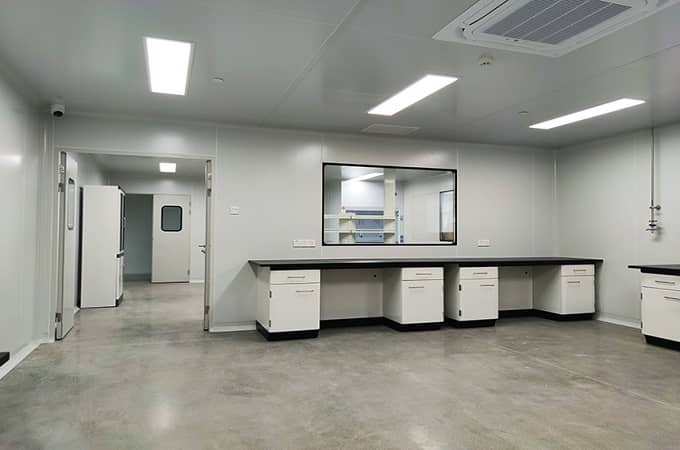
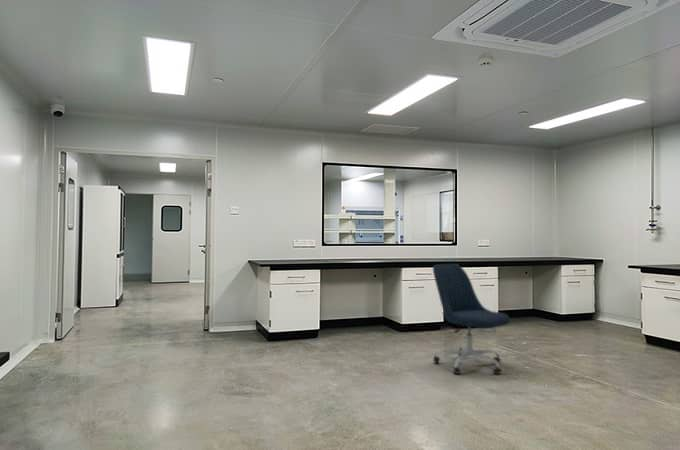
+ office chair (469, 316)
